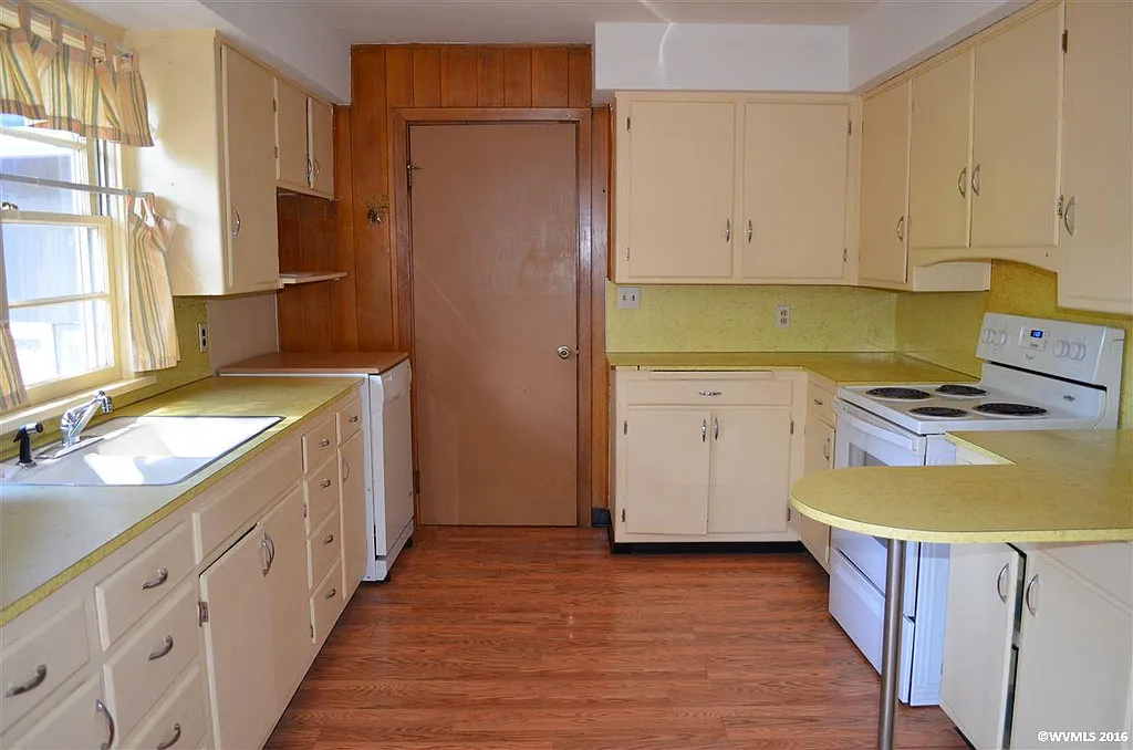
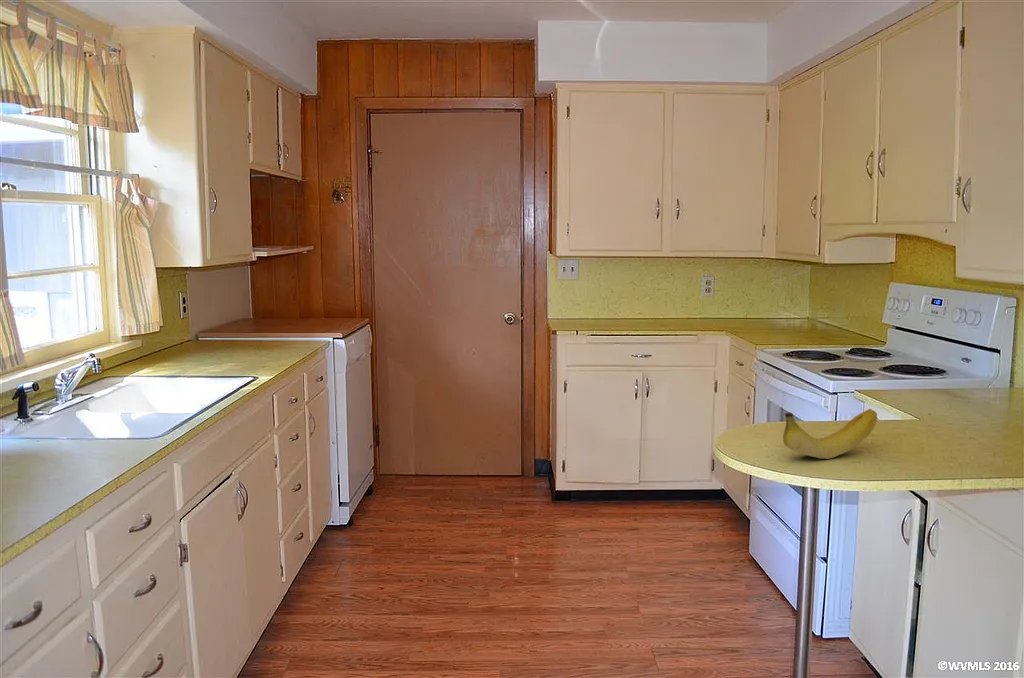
+ fruit (831, 434)
